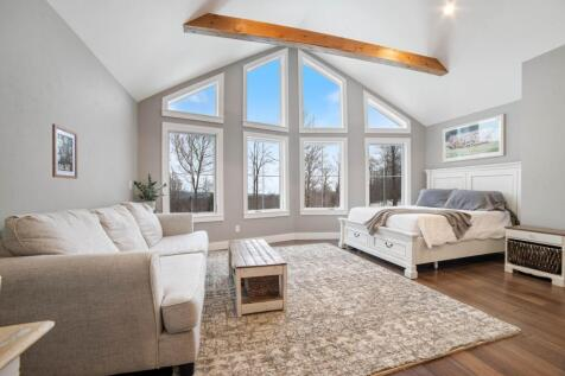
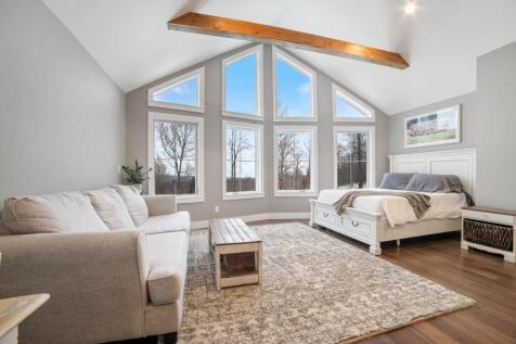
- wall art (65, 153)
